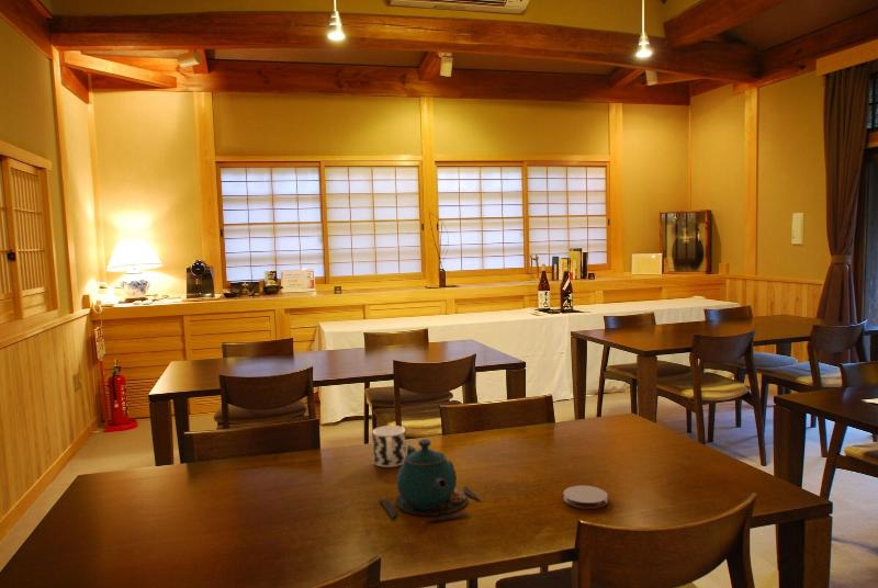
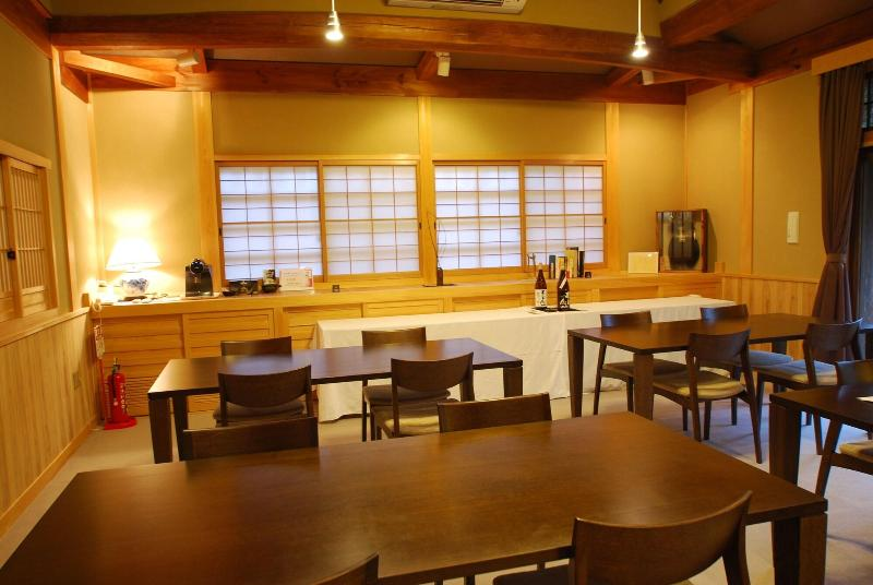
- teapot (428, 470)
- coaster (585, 496)
- cup (389, 448)
